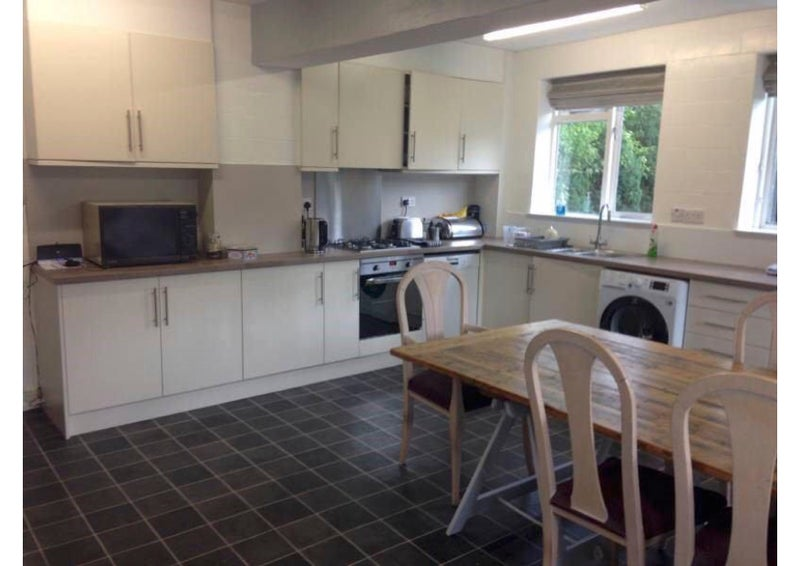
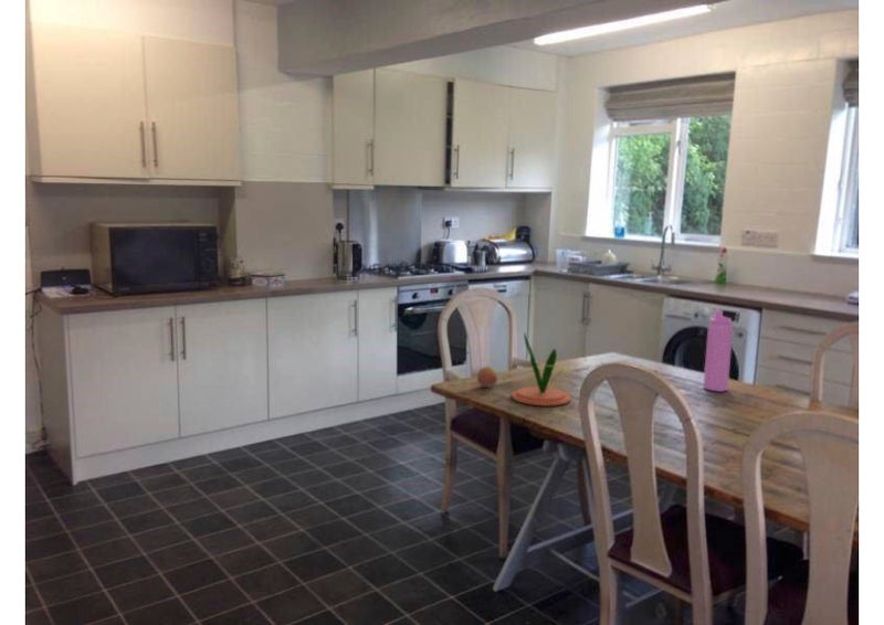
+ water bottle (718, 350)
+ fruit (486, 377)
+ plant (543, 366)
